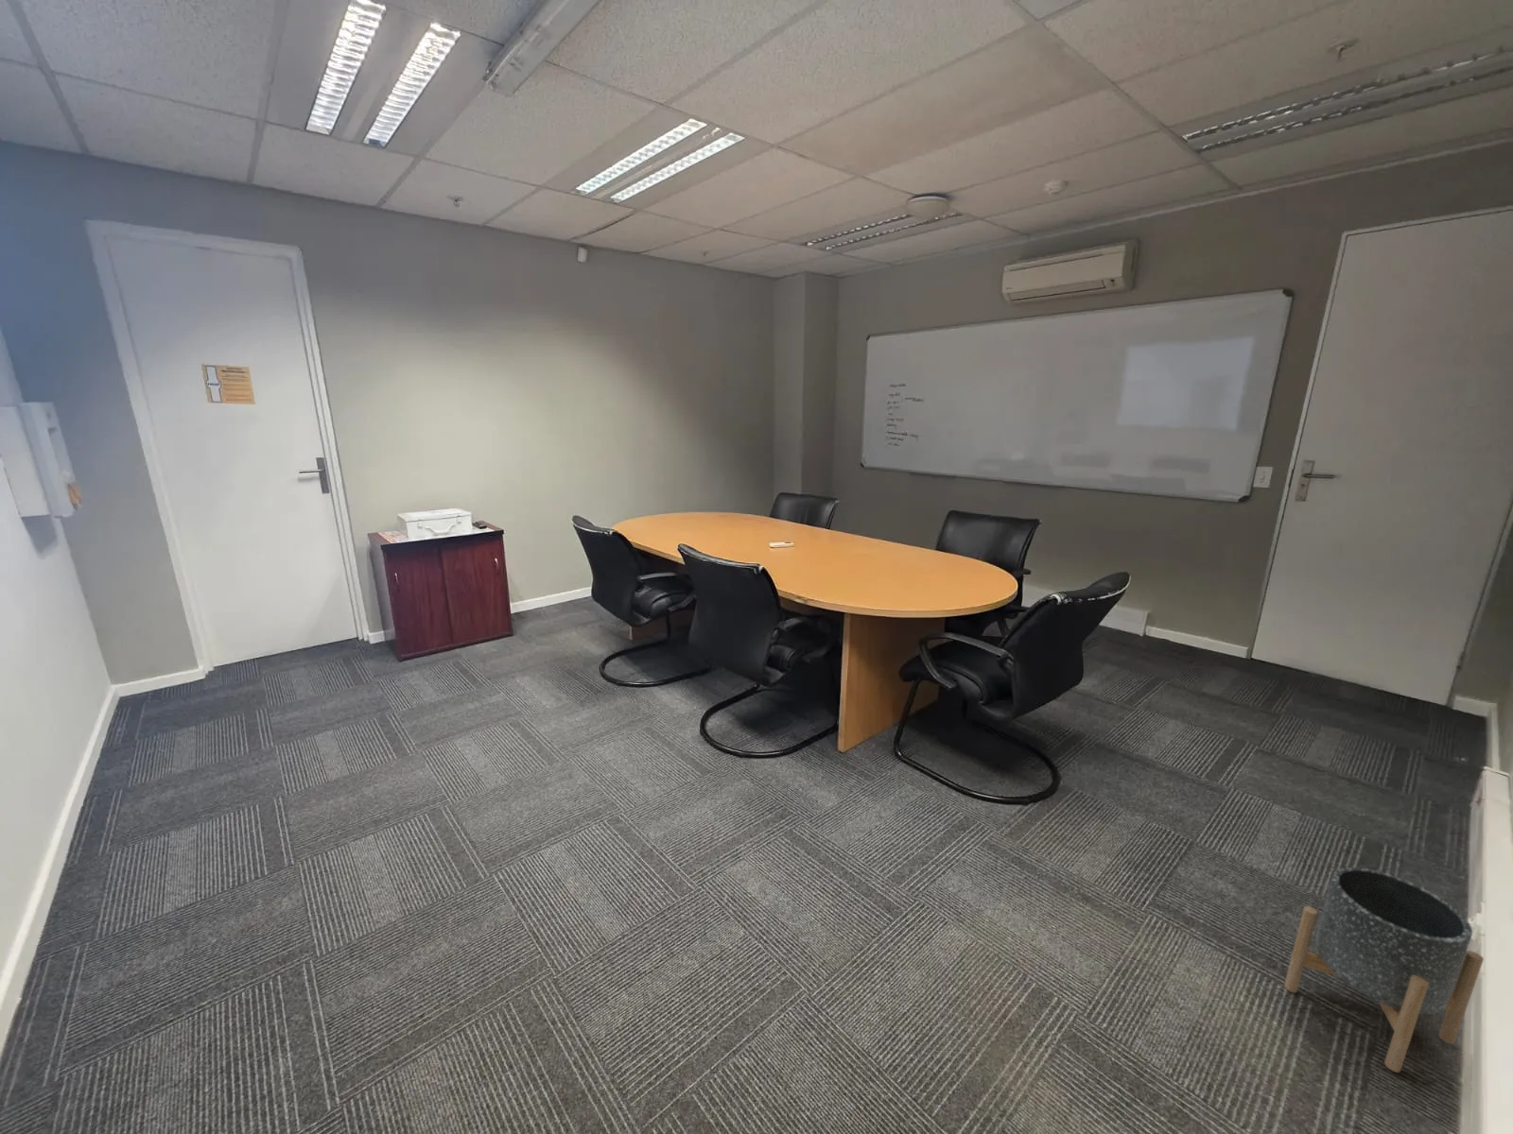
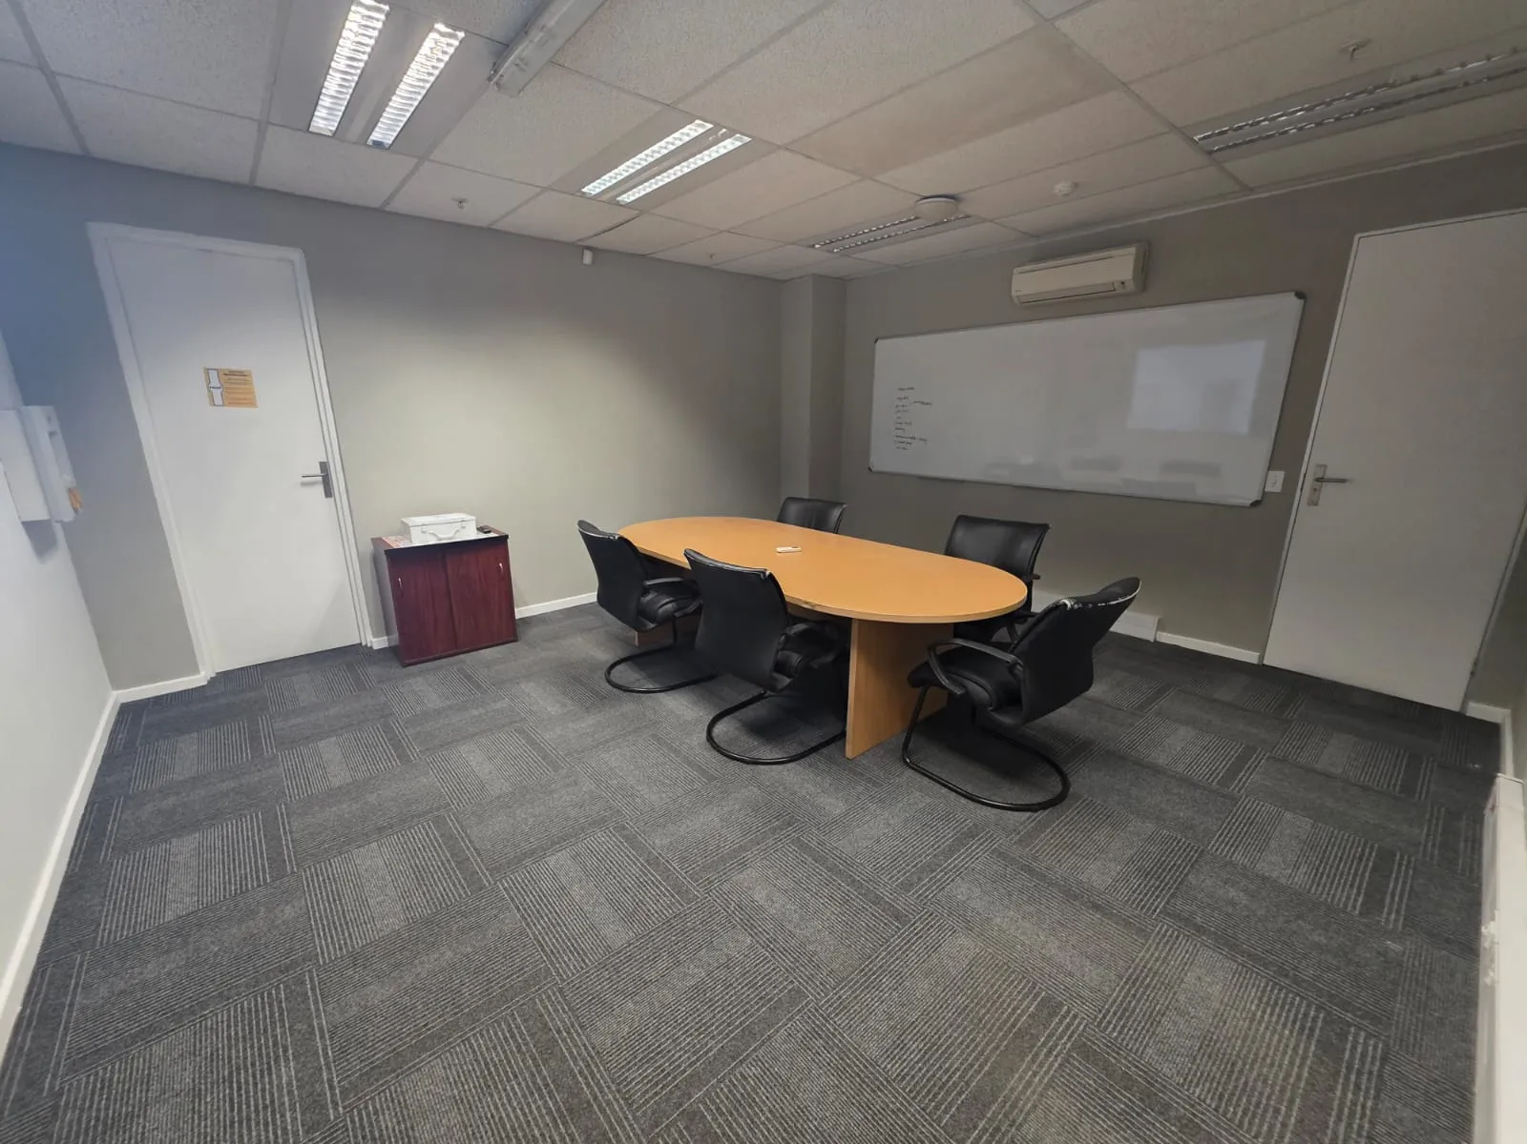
- planter (1381, 958)
